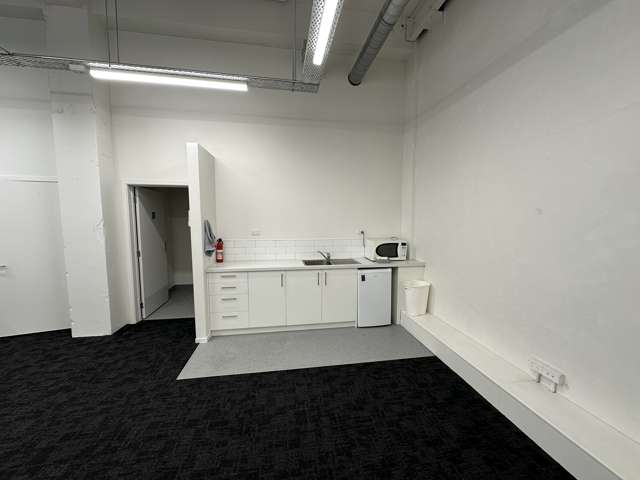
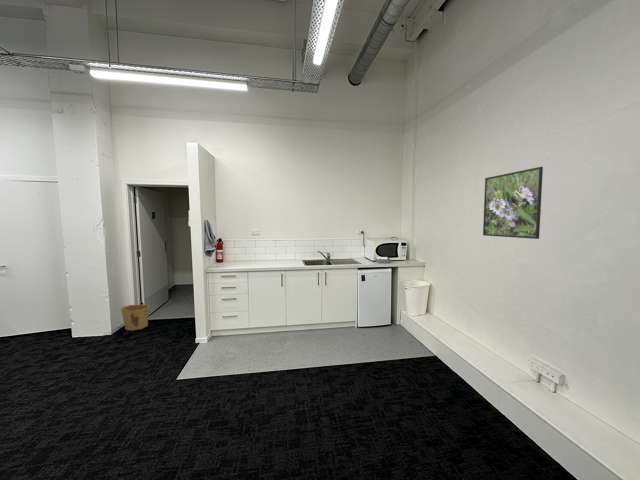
+ bucket (137, 316)
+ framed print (509, 205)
